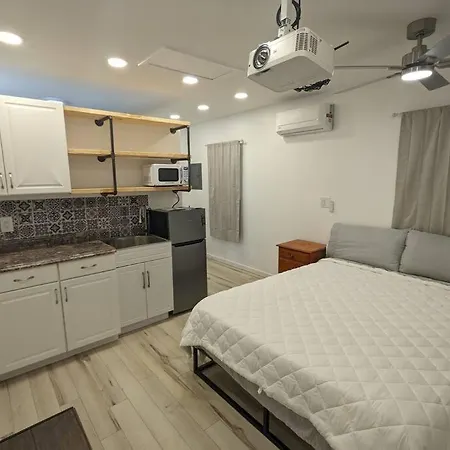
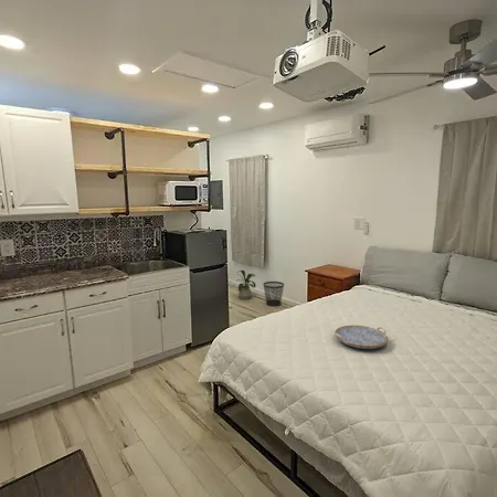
+ wastebasket (273, 294)
+ serving tray (360, 336)
+ house plant (247, 282)
